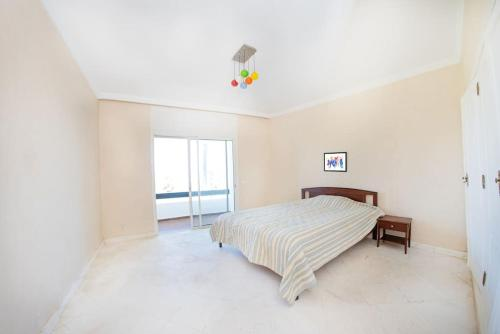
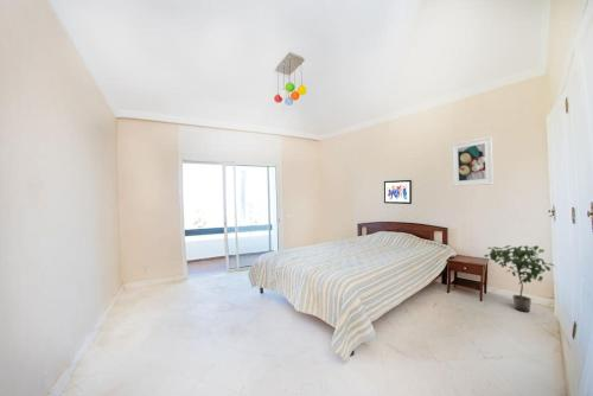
+ potted plant (518, 276)
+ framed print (471, 162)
